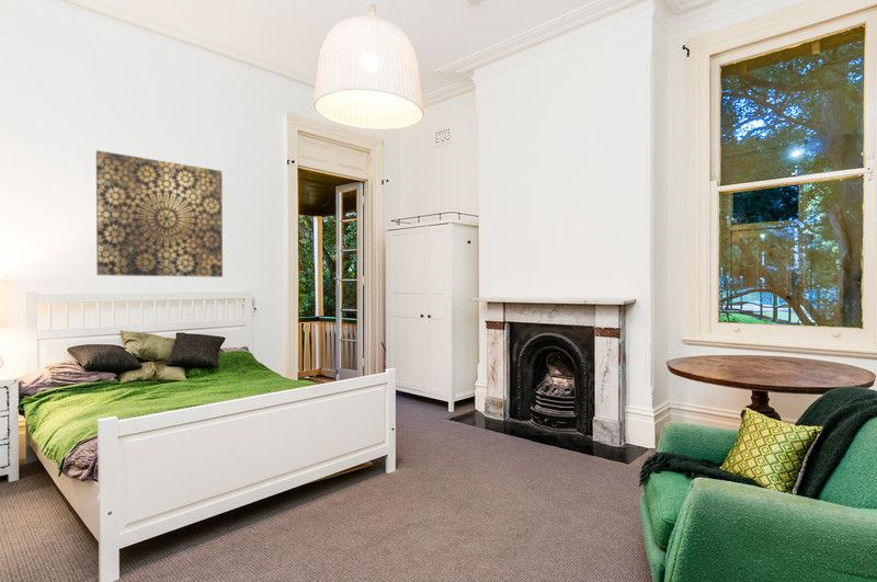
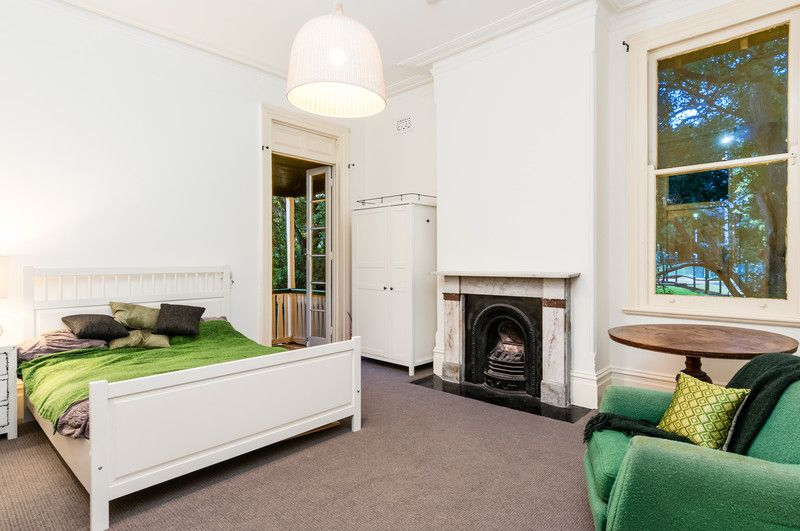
- wall art (163, 218)
